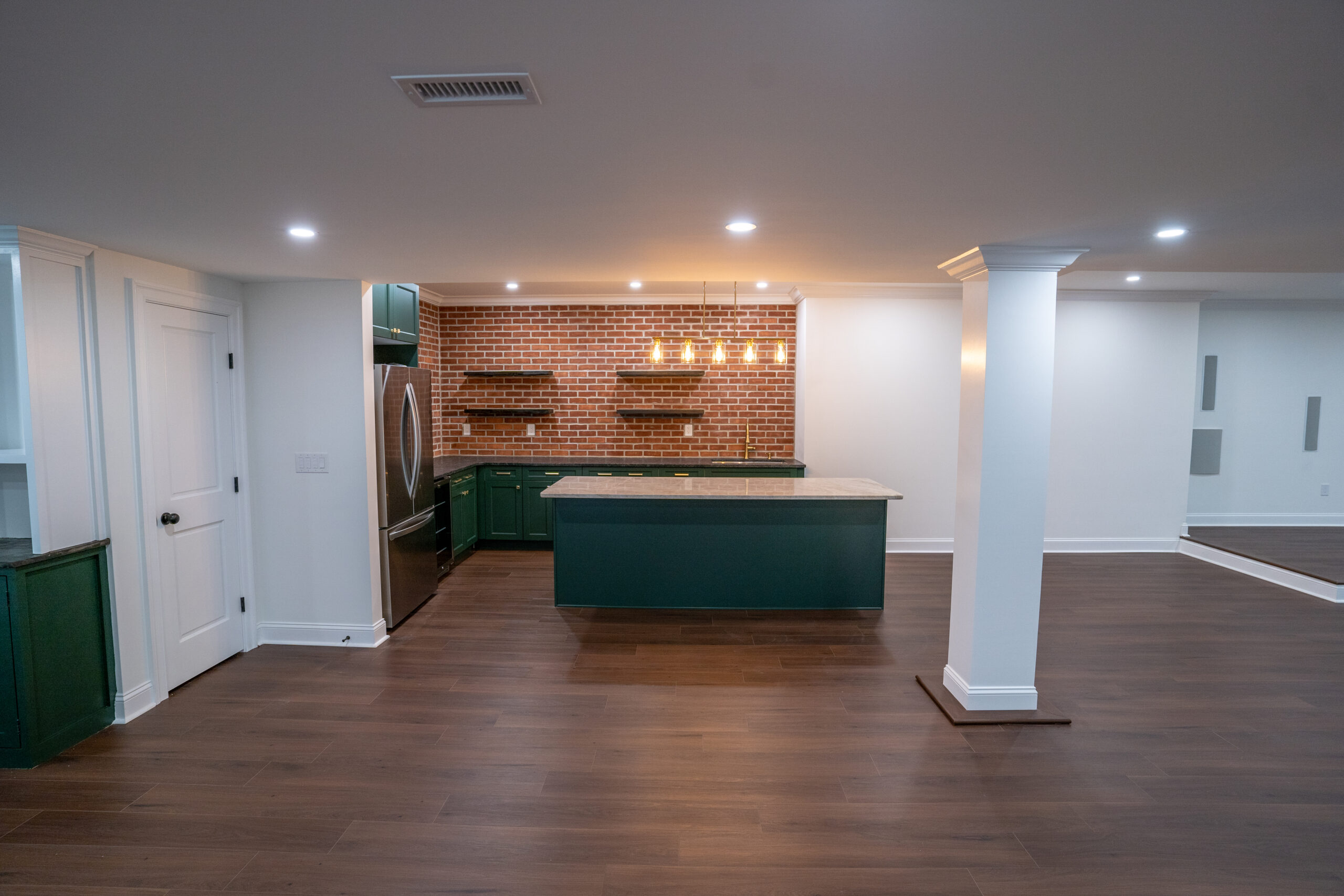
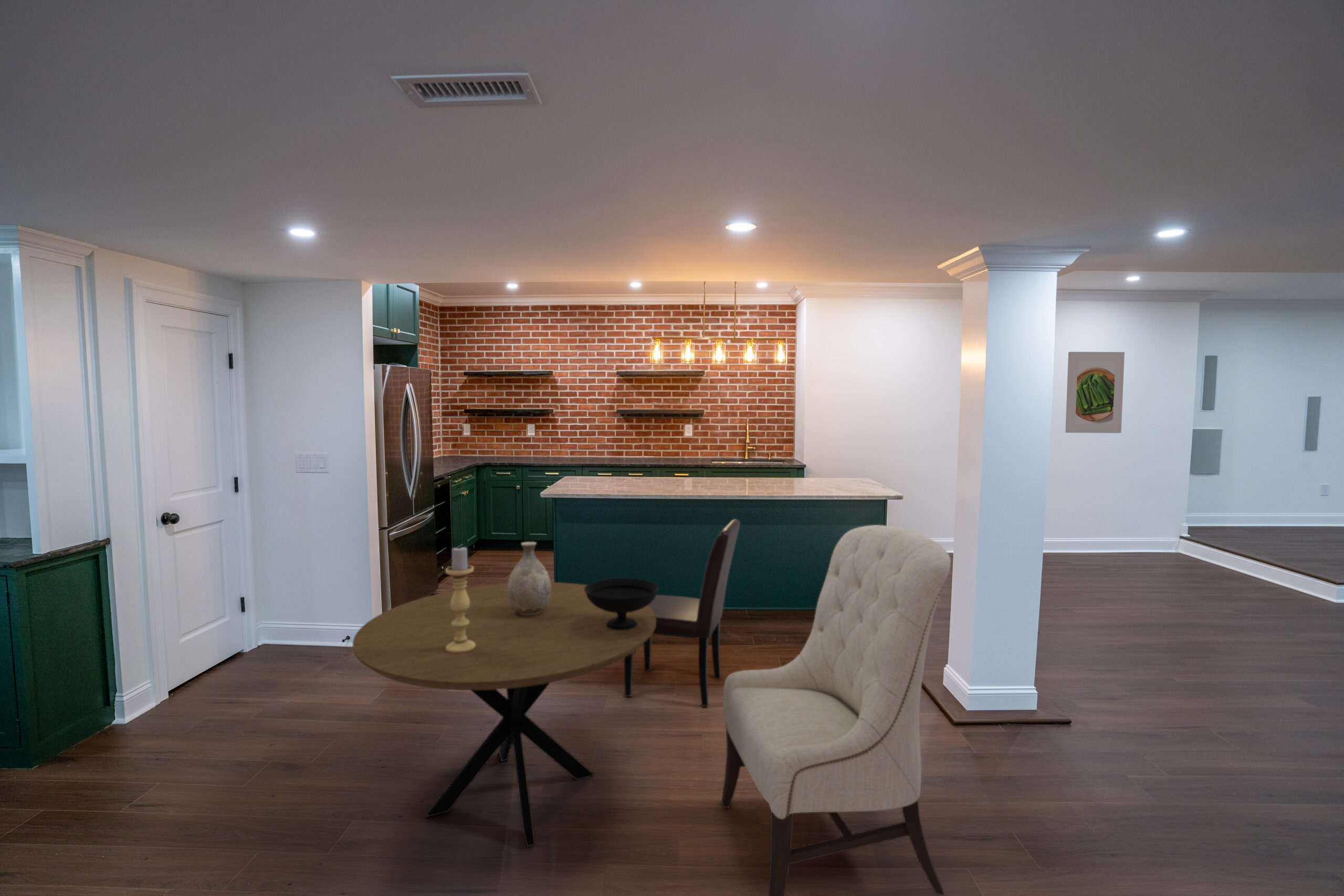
+ dining table (514, 708)
+ candle holder (460, 596)
+ vase (529, 577)
+ chair (832, 691)
+ chair (682, 605)
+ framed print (1095, 392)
+ bowl (622, 606)
